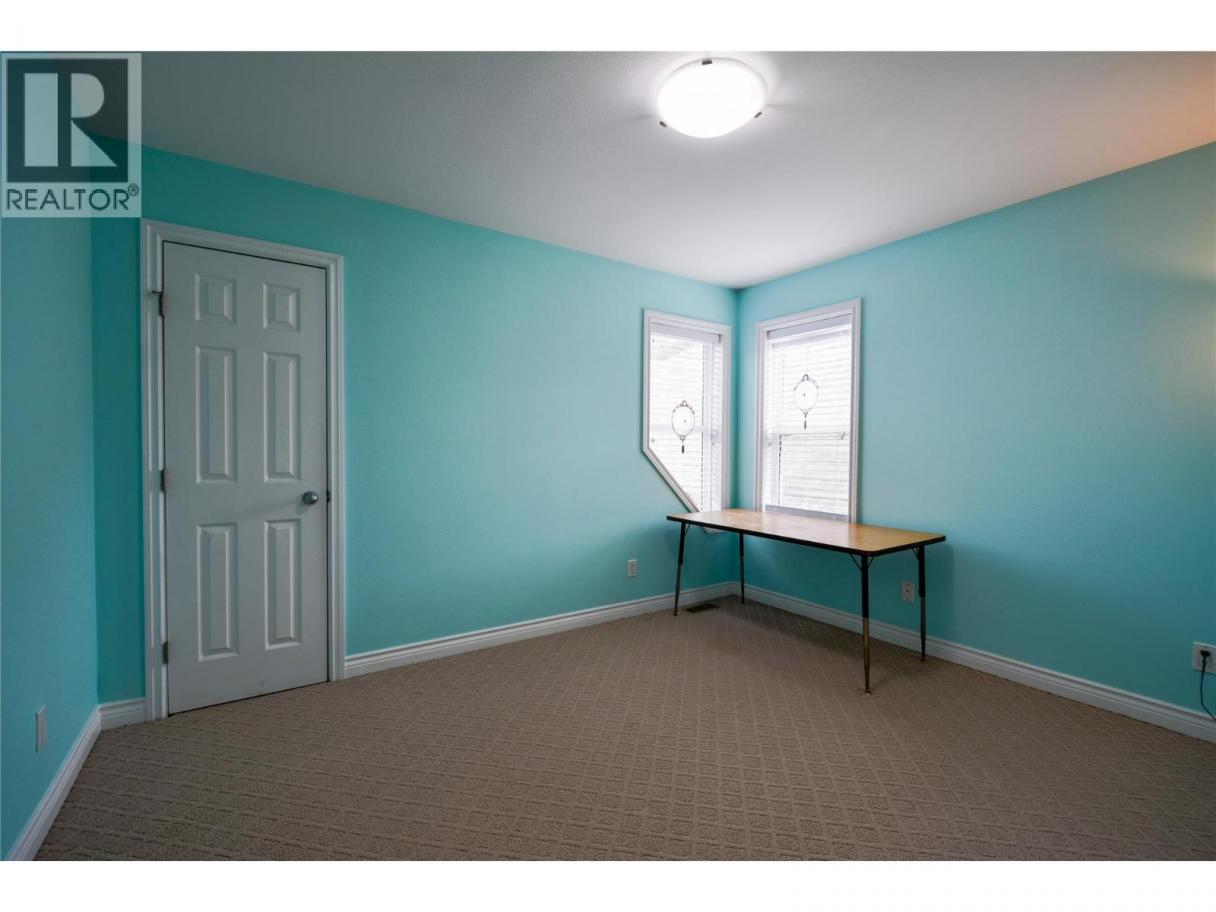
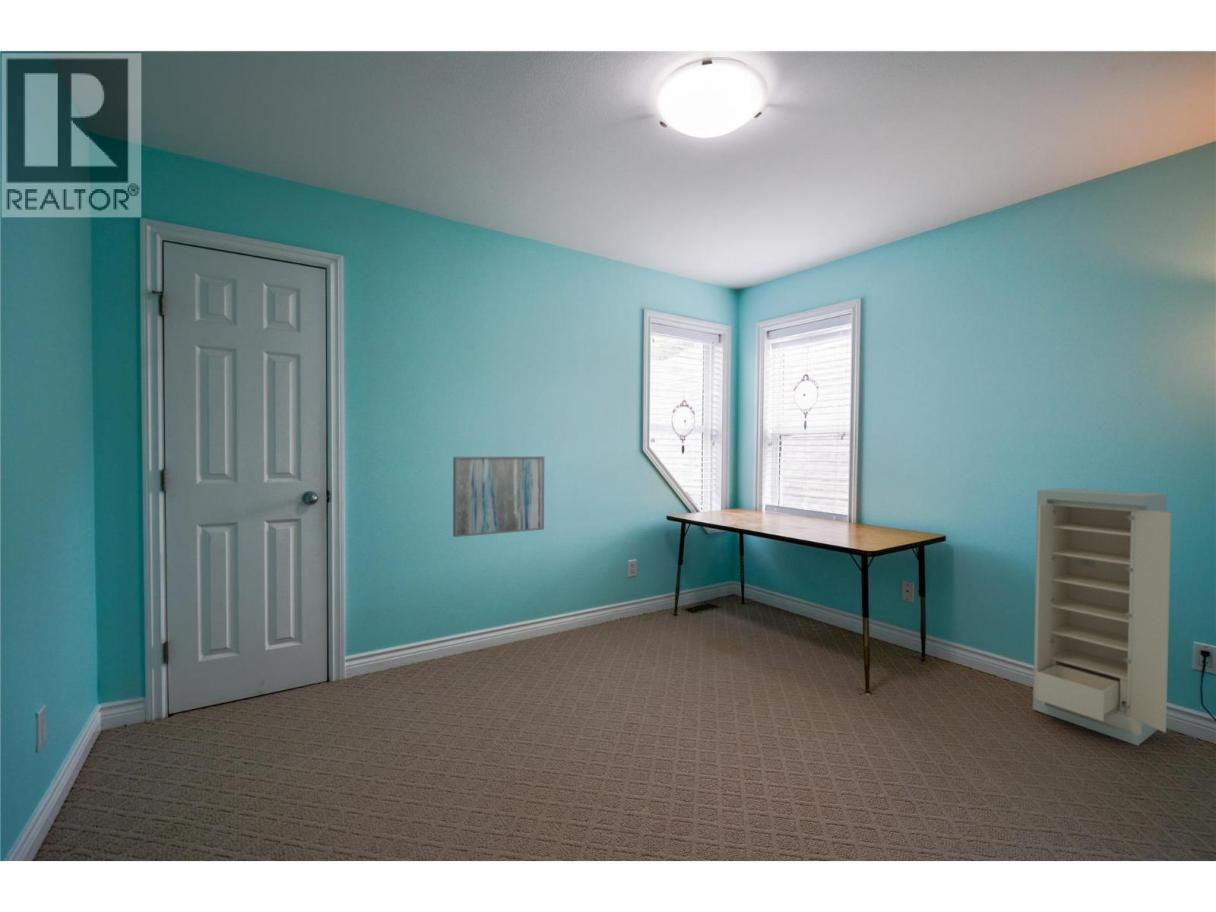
+ storage cabinet (1104, 609)
+ wall art (500, 494)
